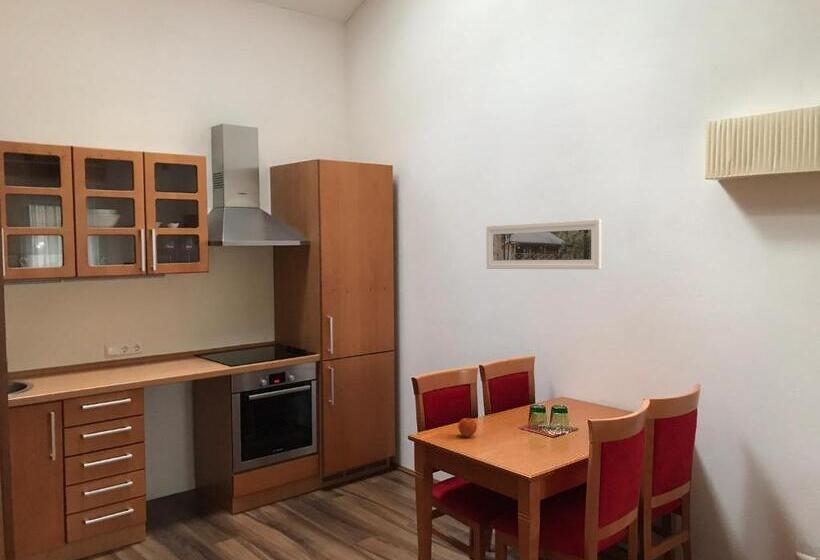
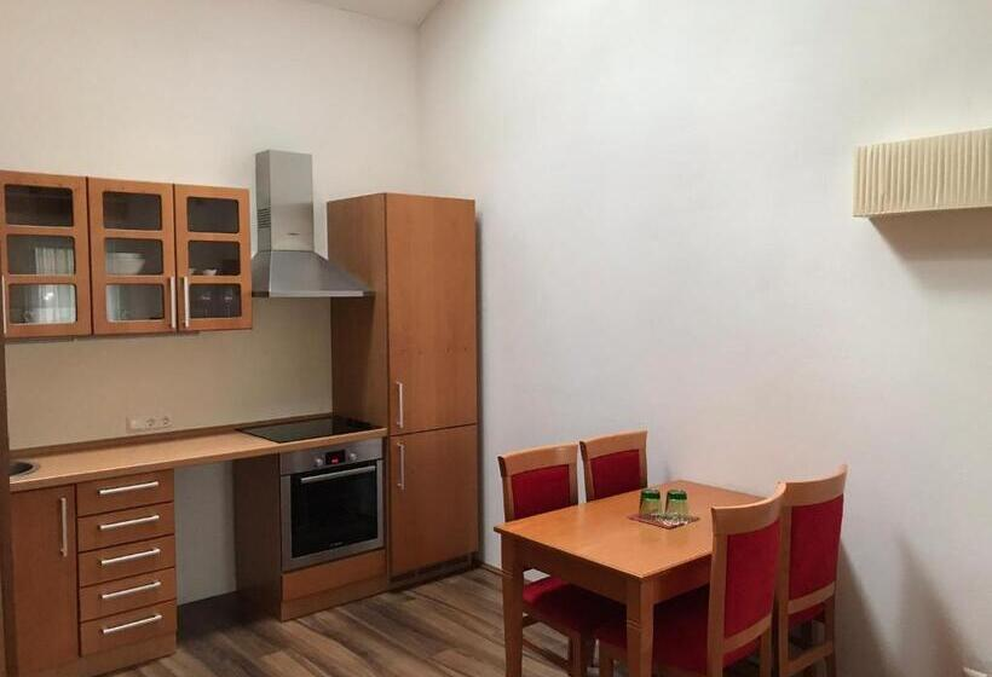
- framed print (539, 246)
- apple (467, 426)
